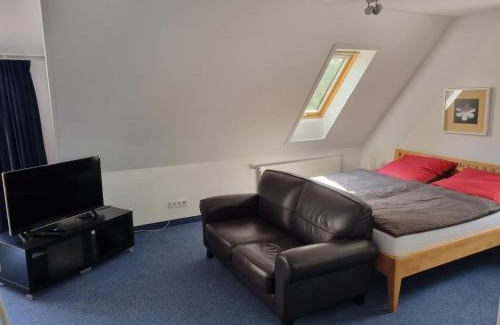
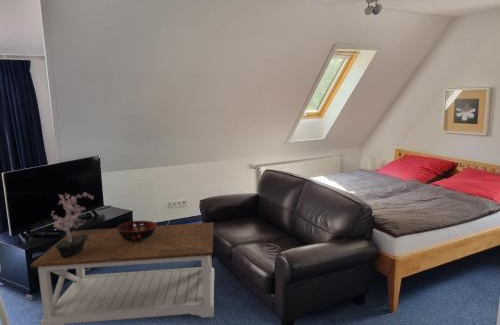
+ decorative bowl (137, 231)
+ potted plant (74, 218)
+ coffee table (137, 272)
